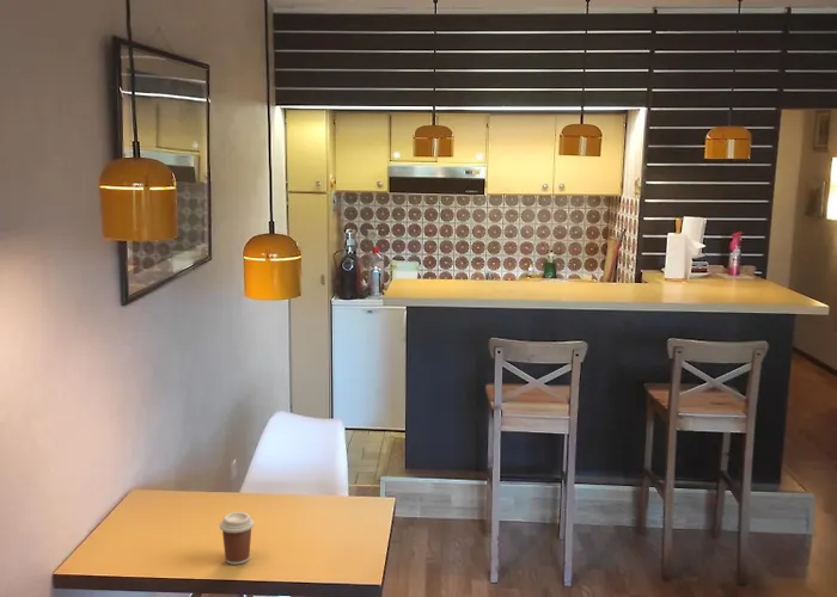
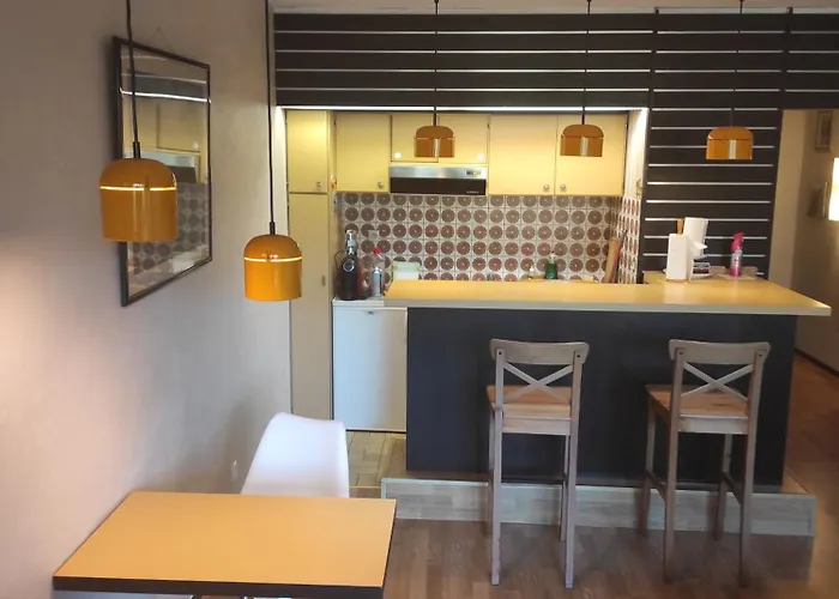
- coffee cup (237, 537)
